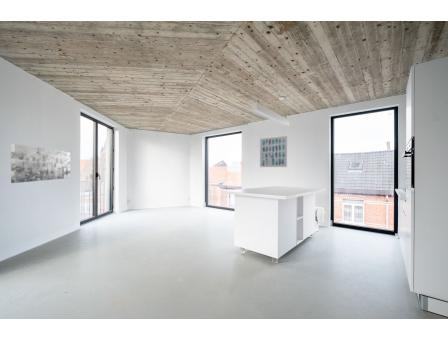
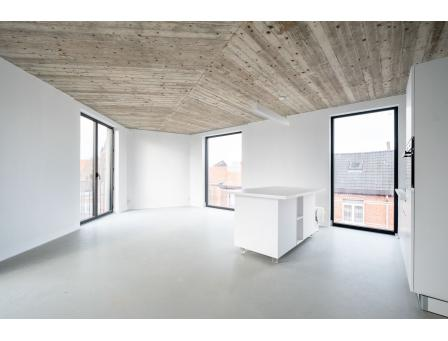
- wall art (272, 152)
- wall art (47, 164)
